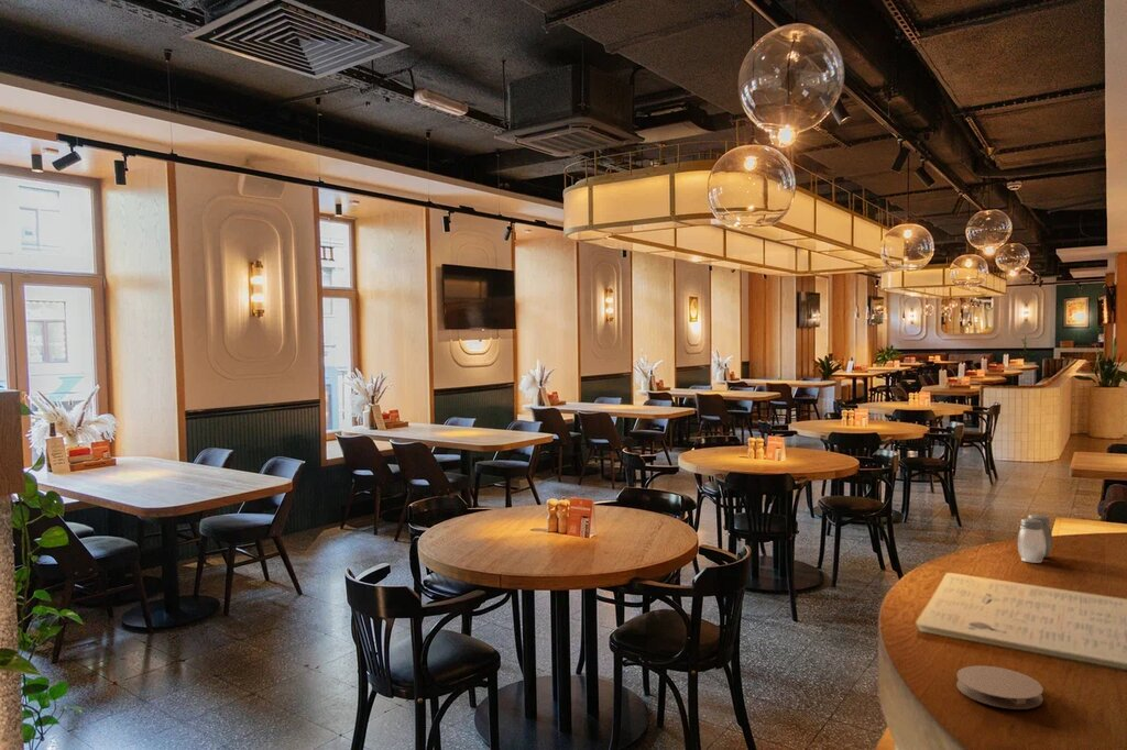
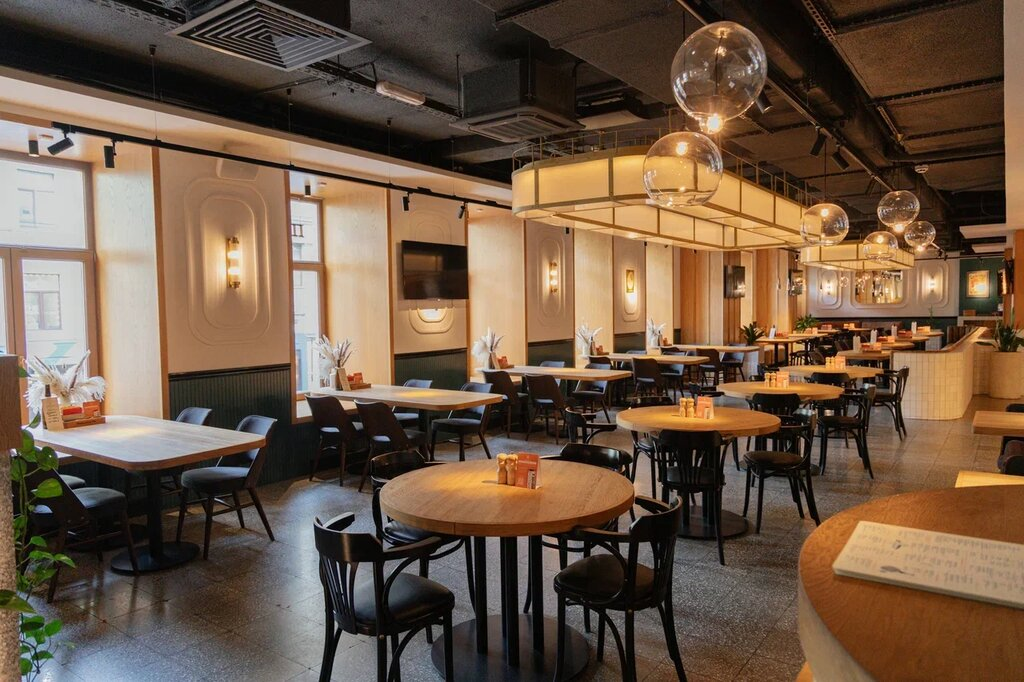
- salt and pepper shaker (1035, 537)
- coaster (998, 686)
